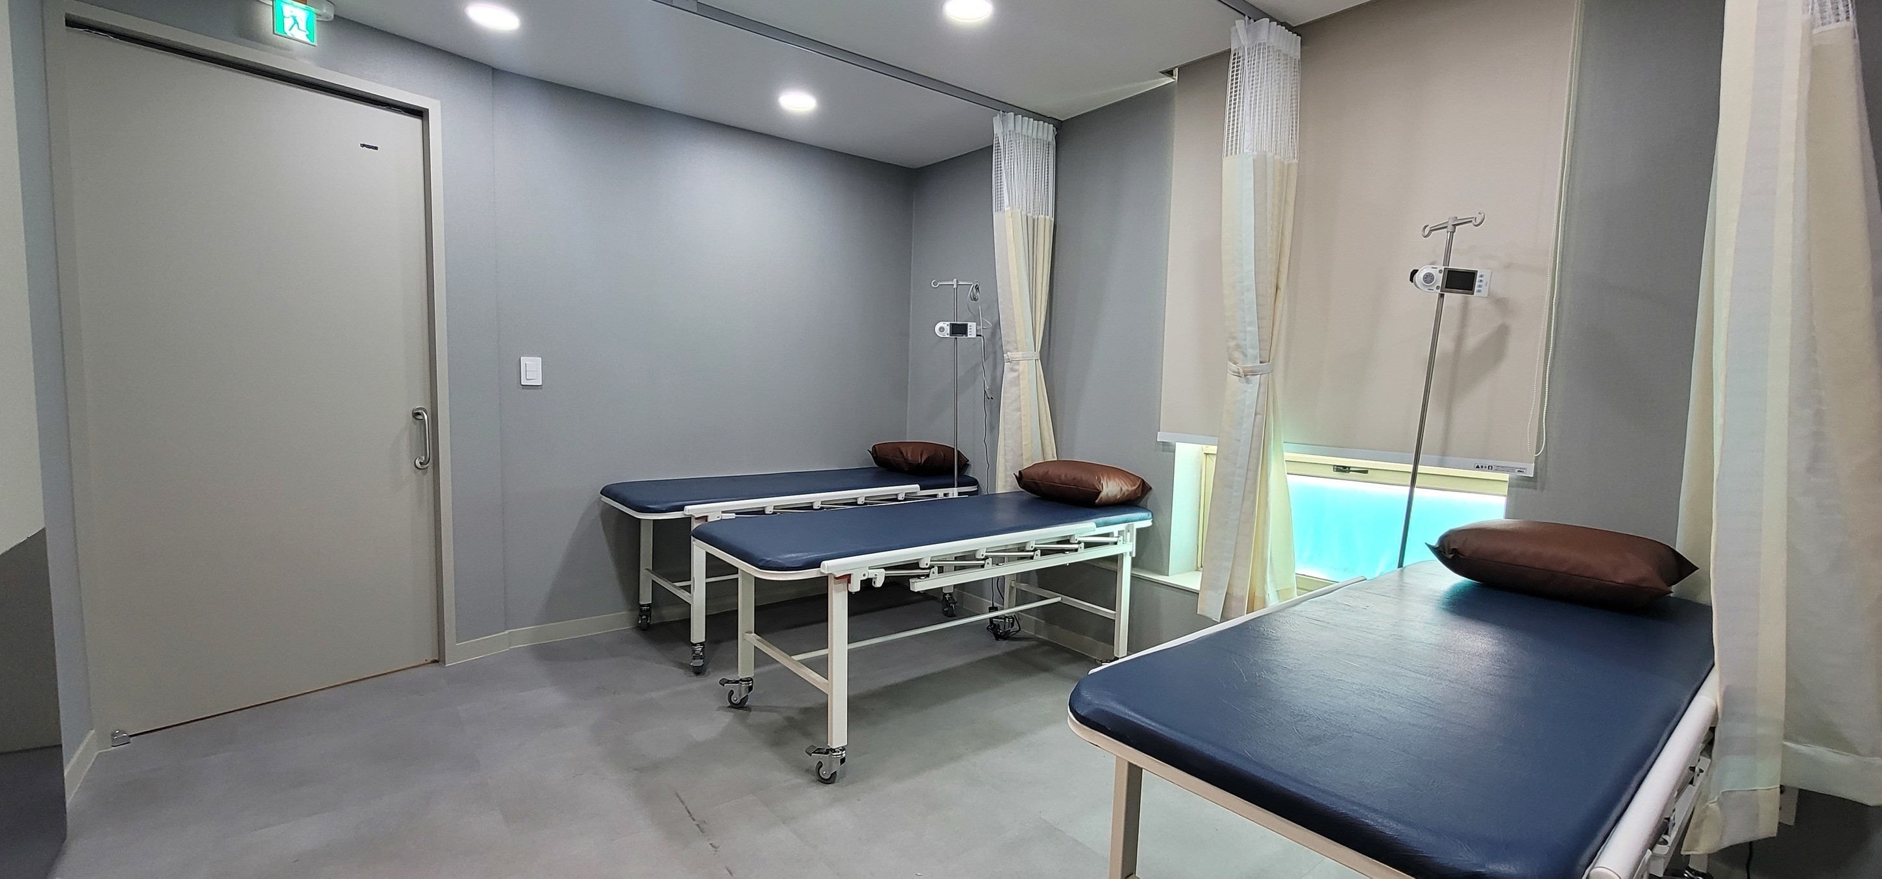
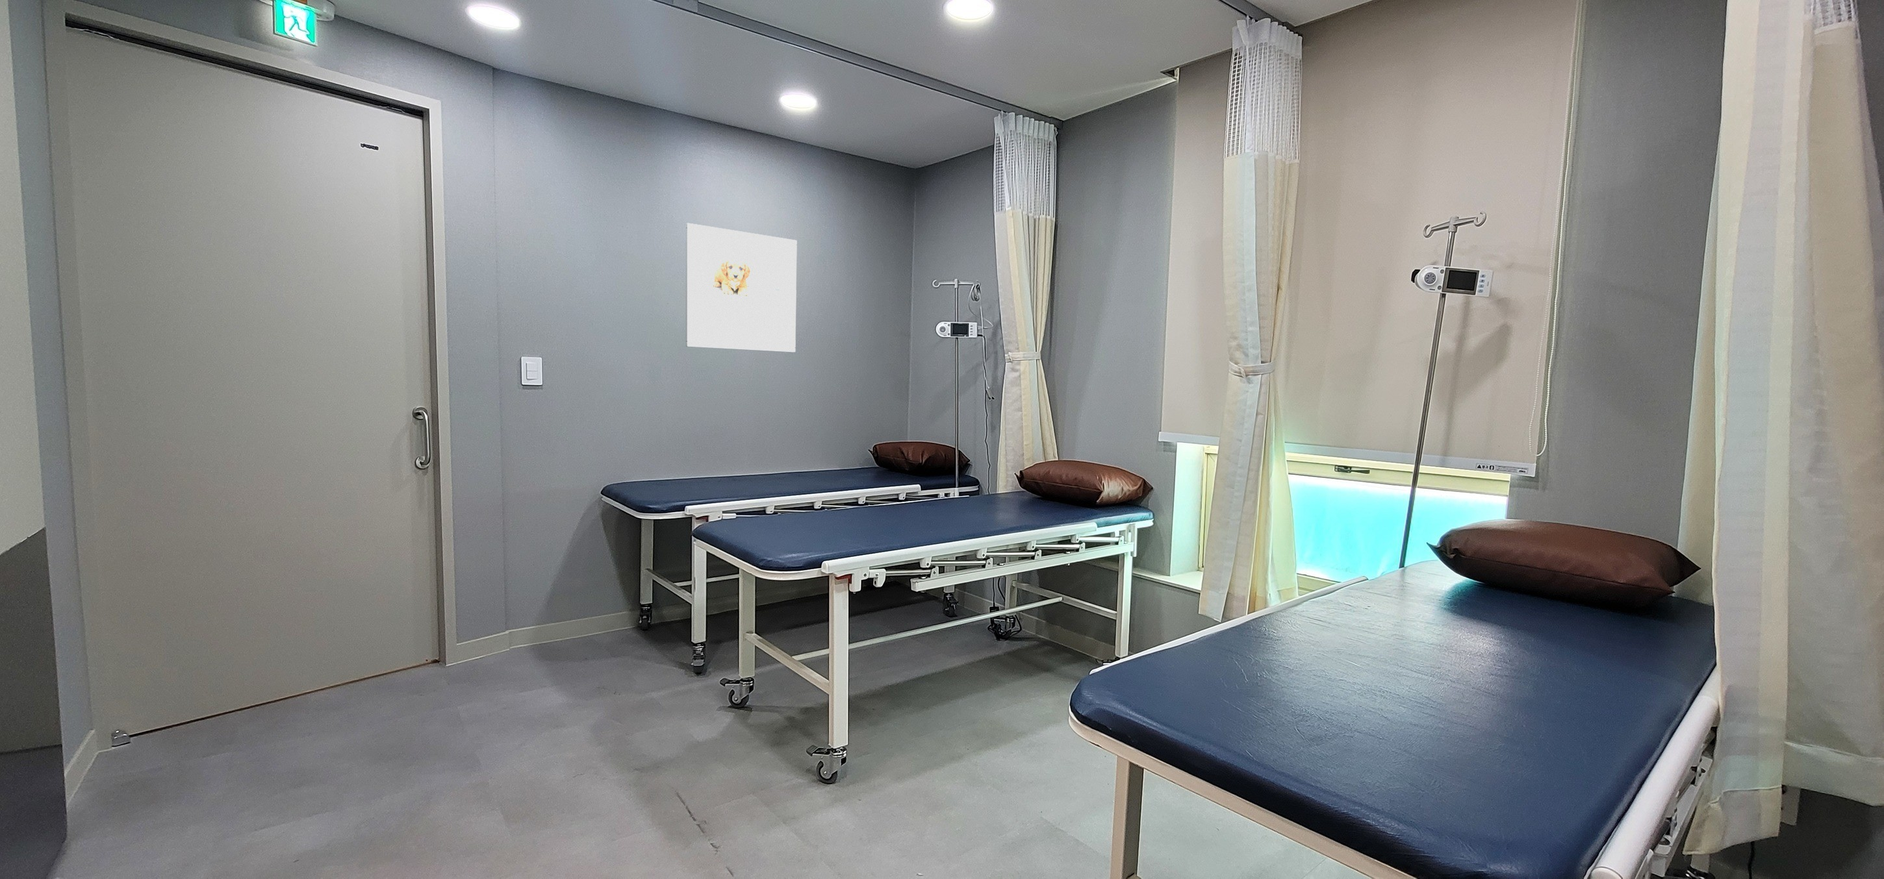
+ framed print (744, 291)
